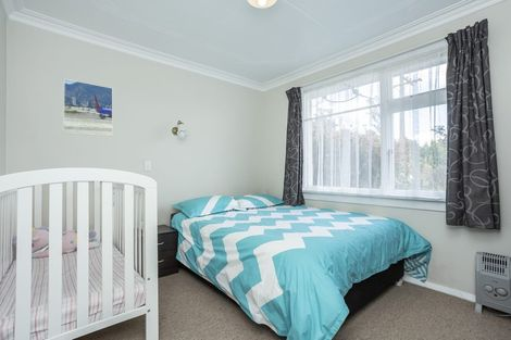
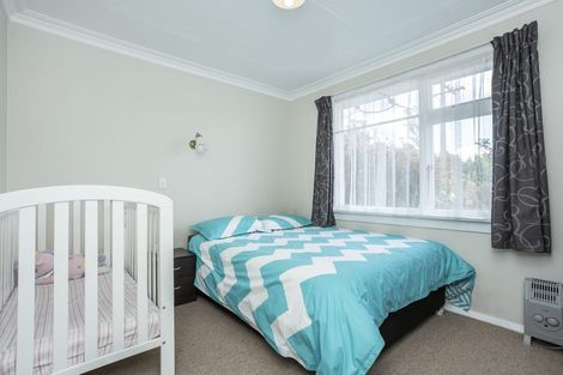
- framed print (89, 109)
